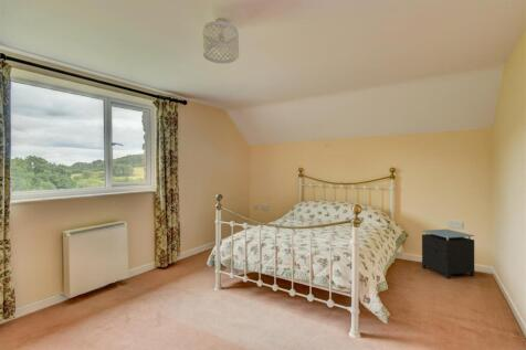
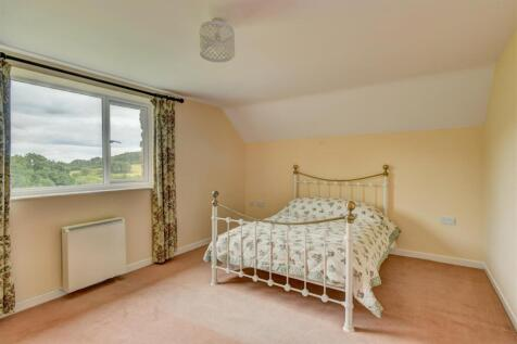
- nightstand (446, 252)
